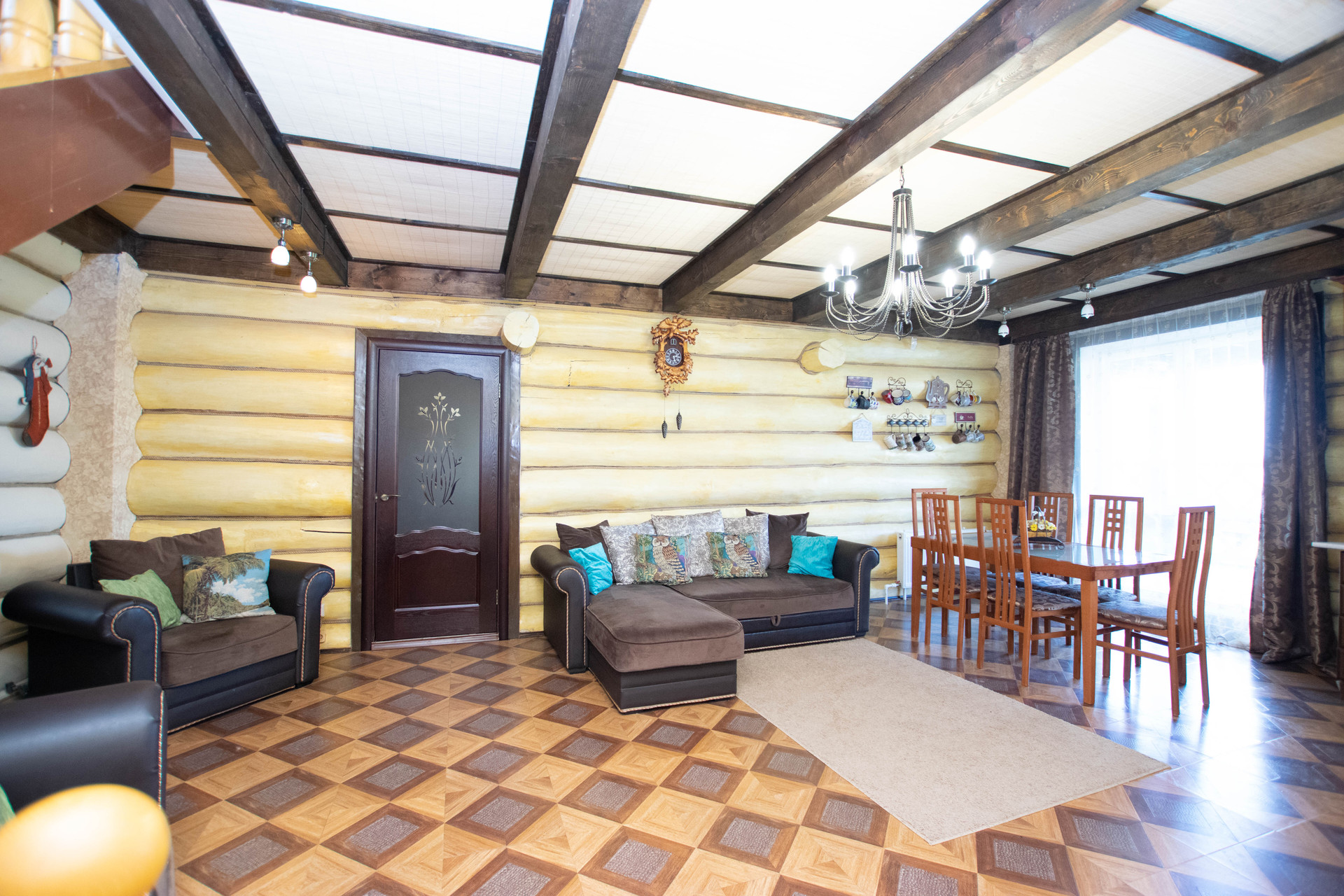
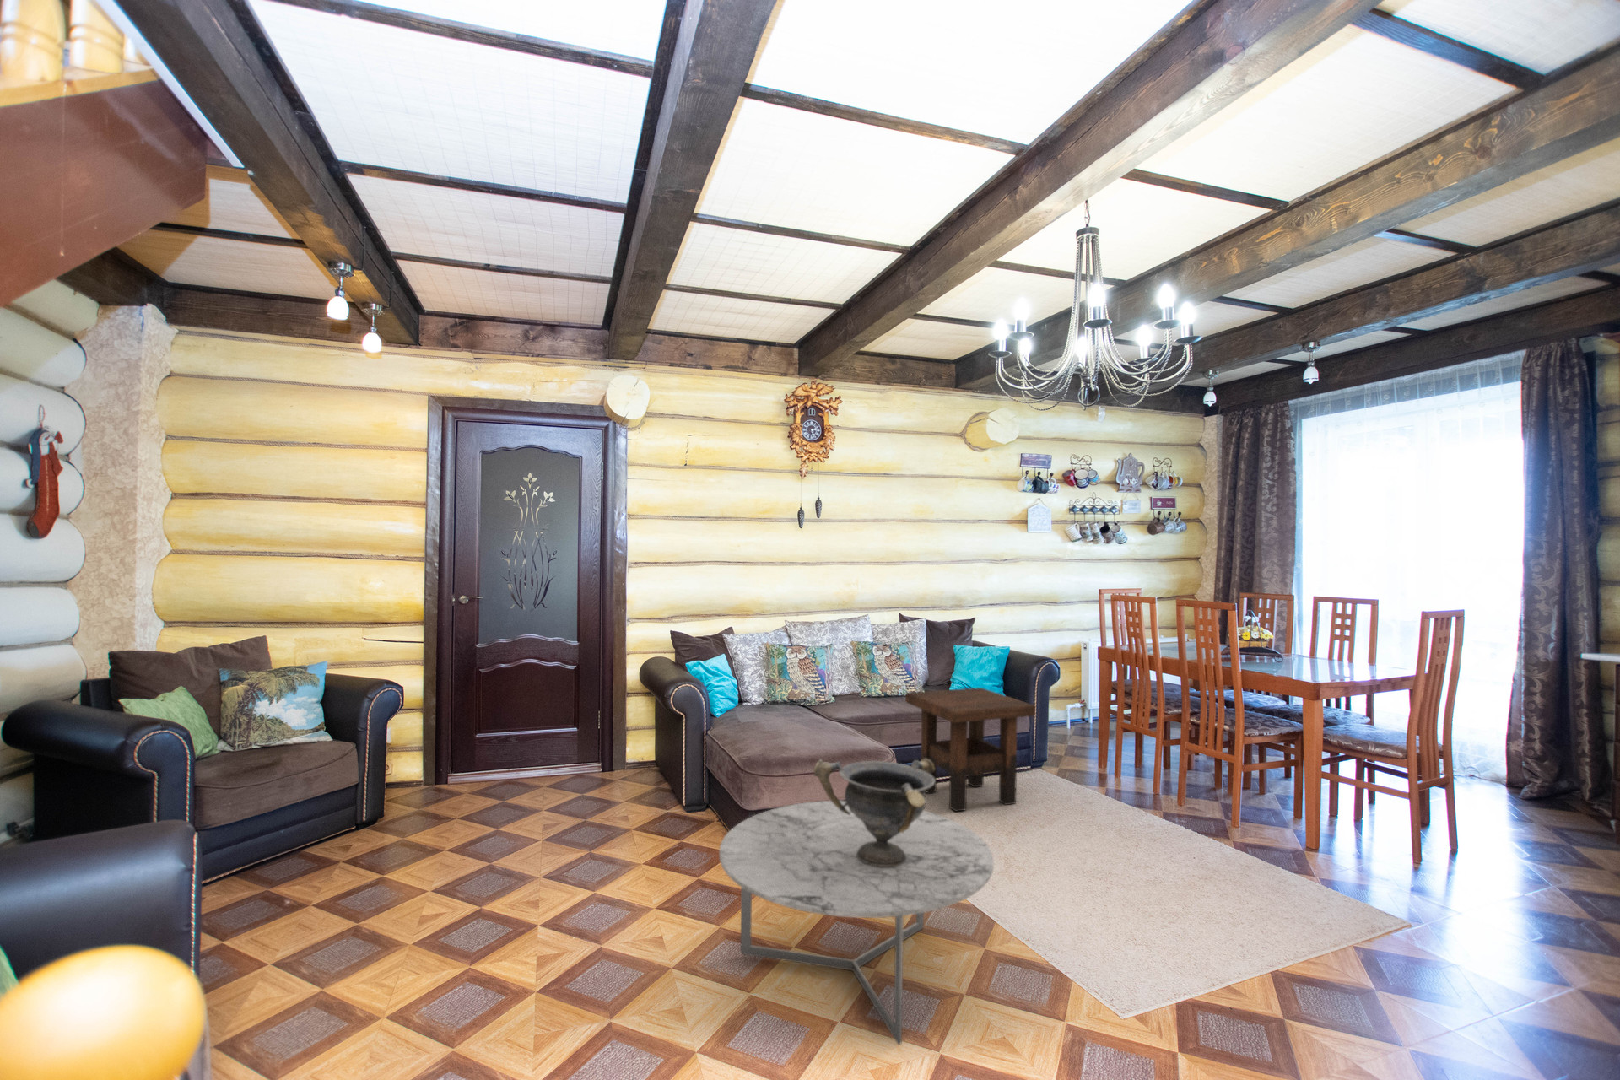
+ decorative bowl (878, 806)
+ coffee table (853, 908)
+ side table (967, 747)
